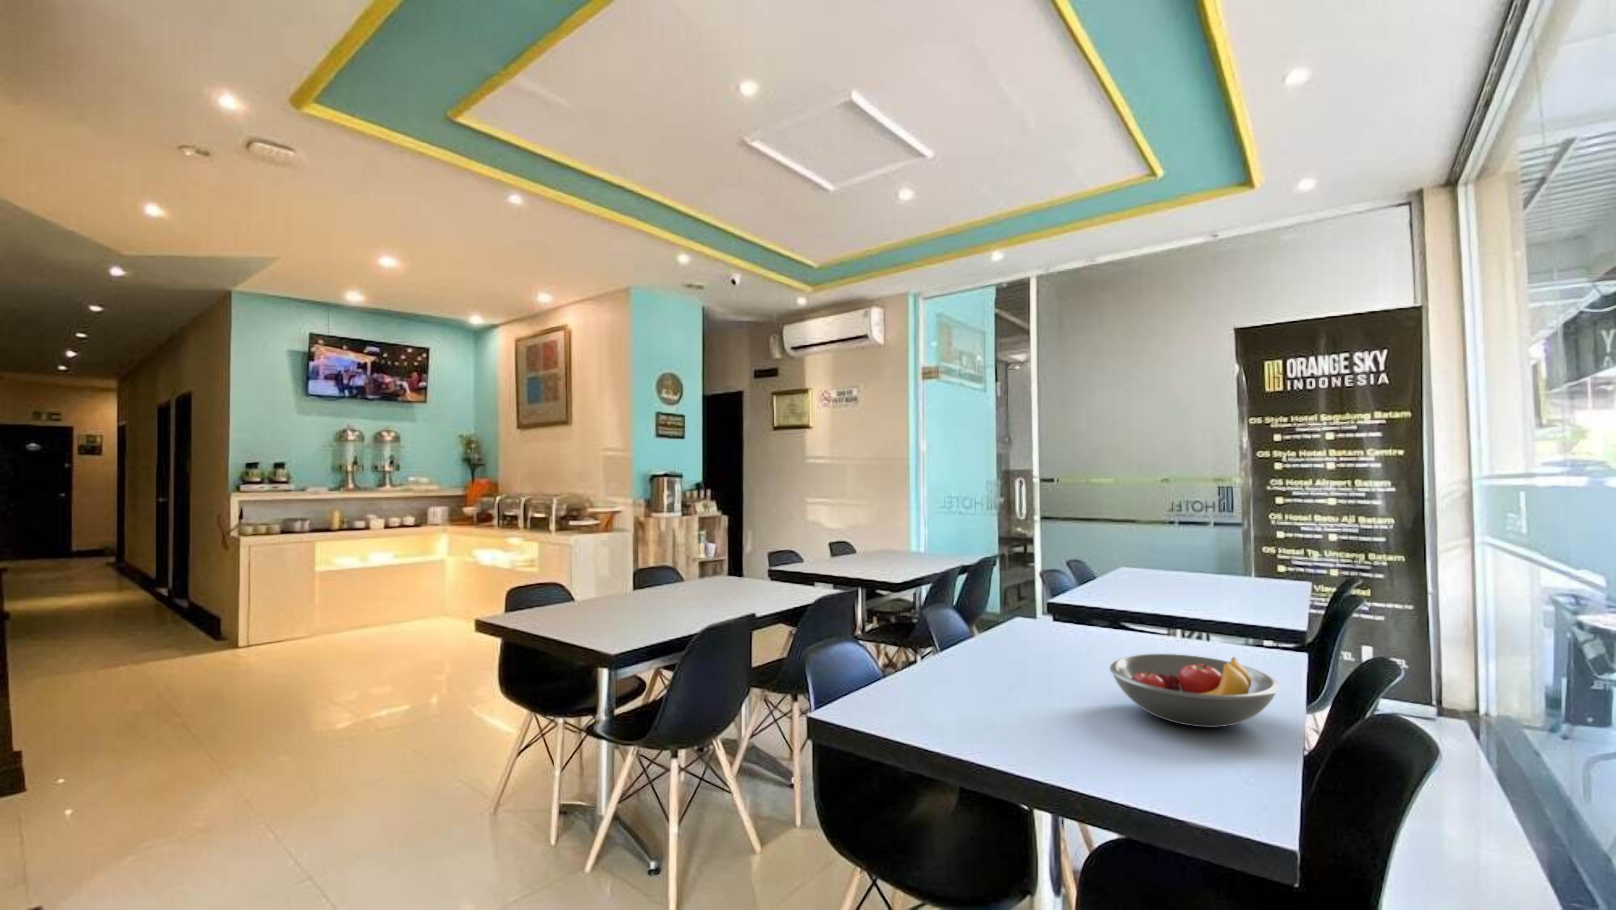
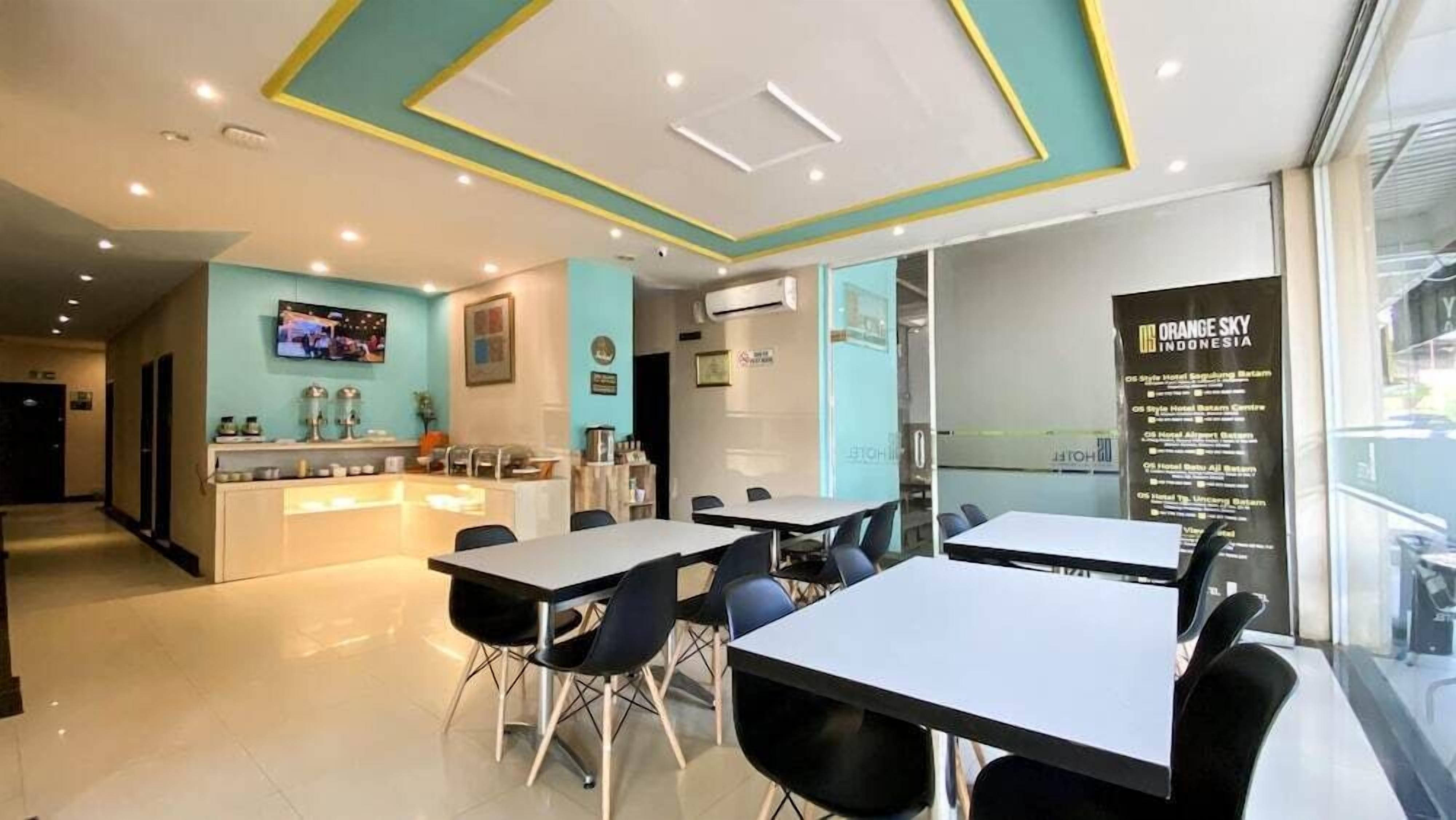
- fruit bowl (1191, 688)
